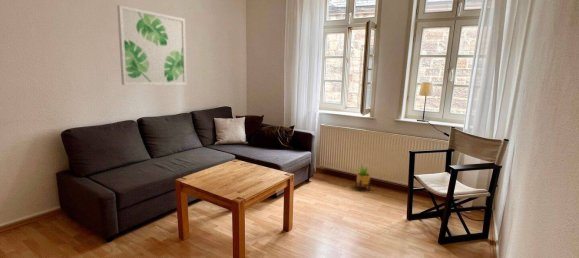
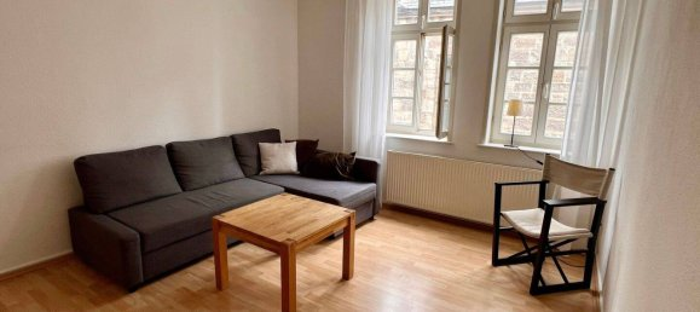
- potted plant (363, 176)
- wall art (155, 49)
